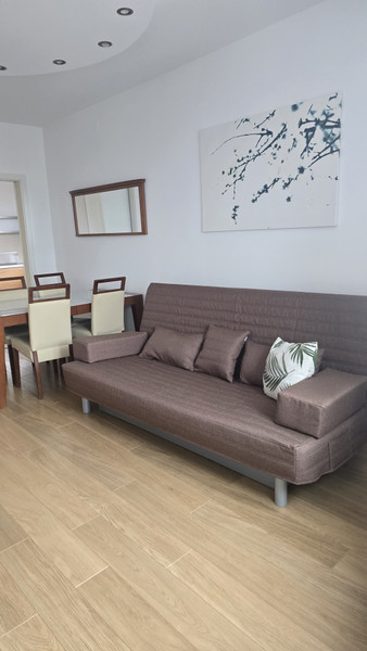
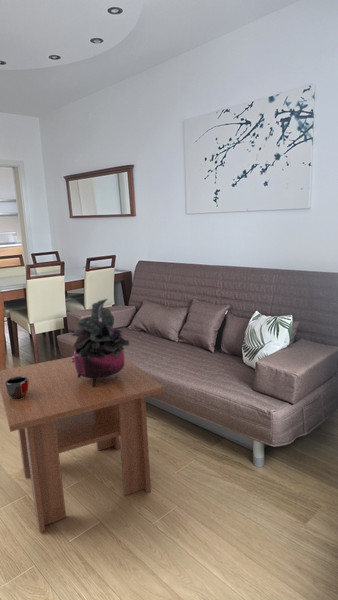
+ coffee table (78, 430)
+ mug (19, 386)
+ potted plant (95, 339)
